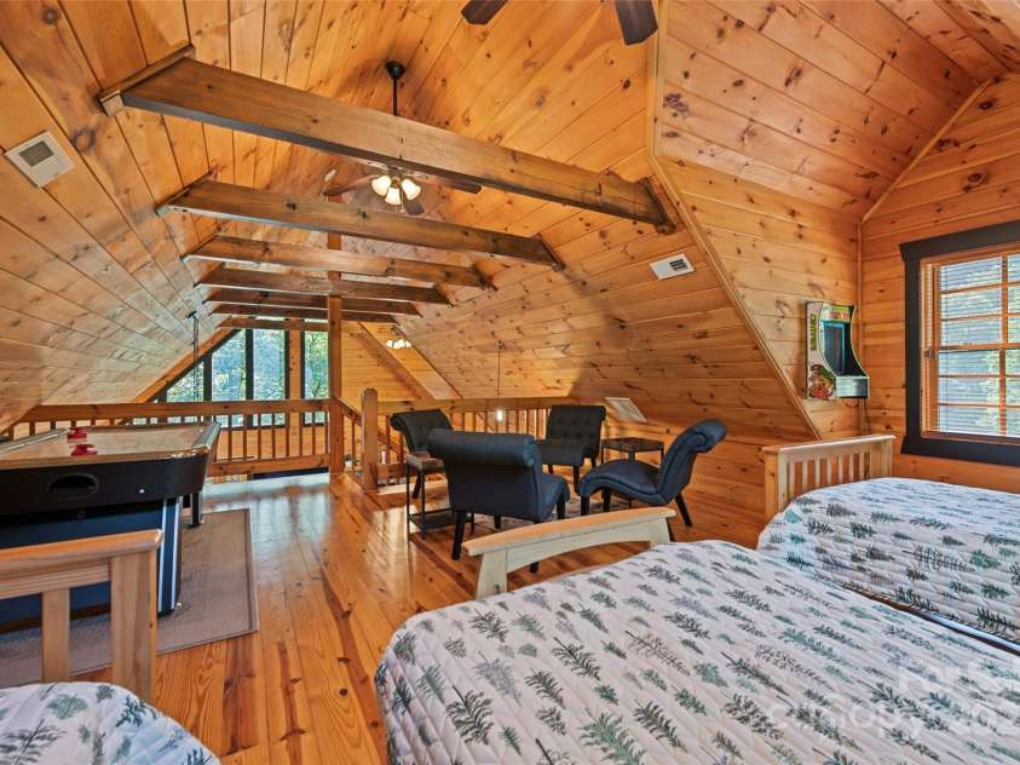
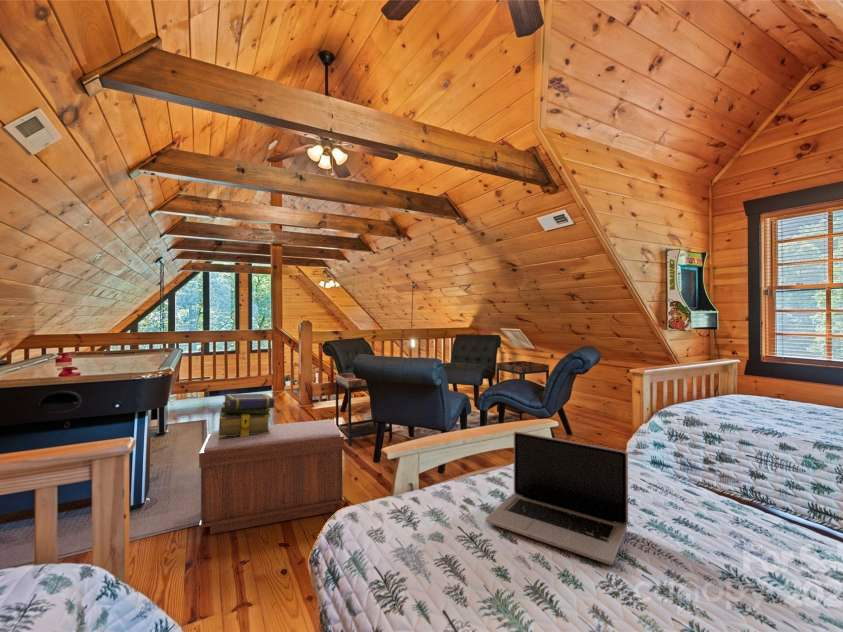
+ stack of books (246, 412)
+ laptop (555, 488)
+ bench (275, 469)
